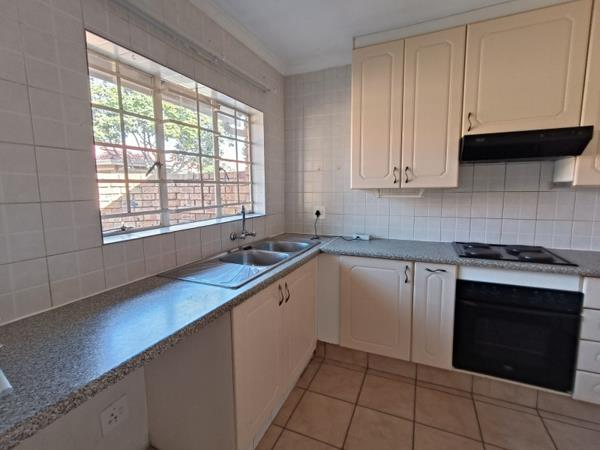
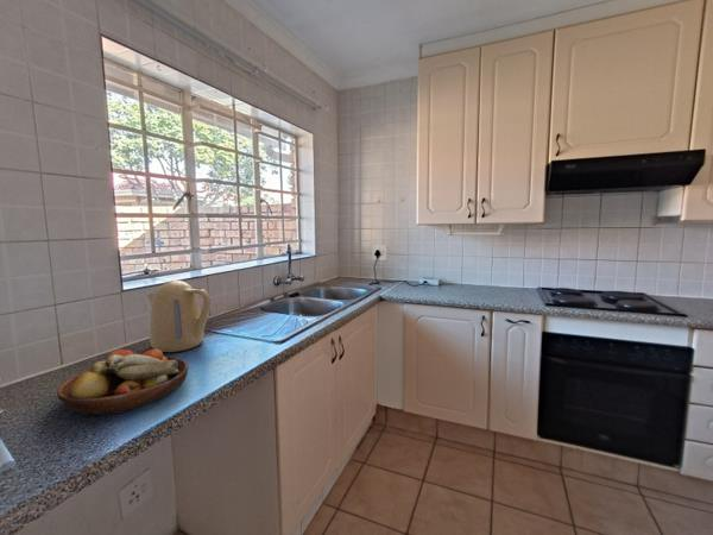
+ kettle (178, 313)
+ fruit bowl (128, 371)
